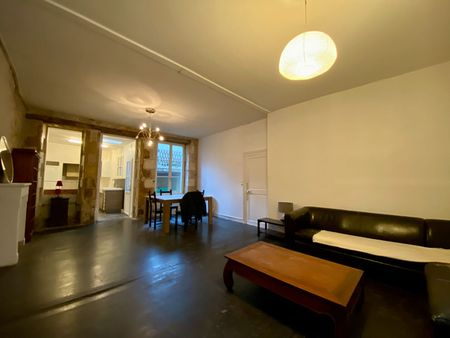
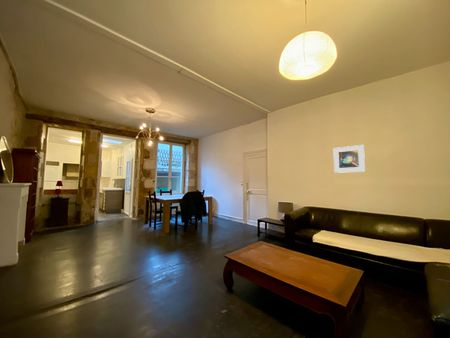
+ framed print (348, 159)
